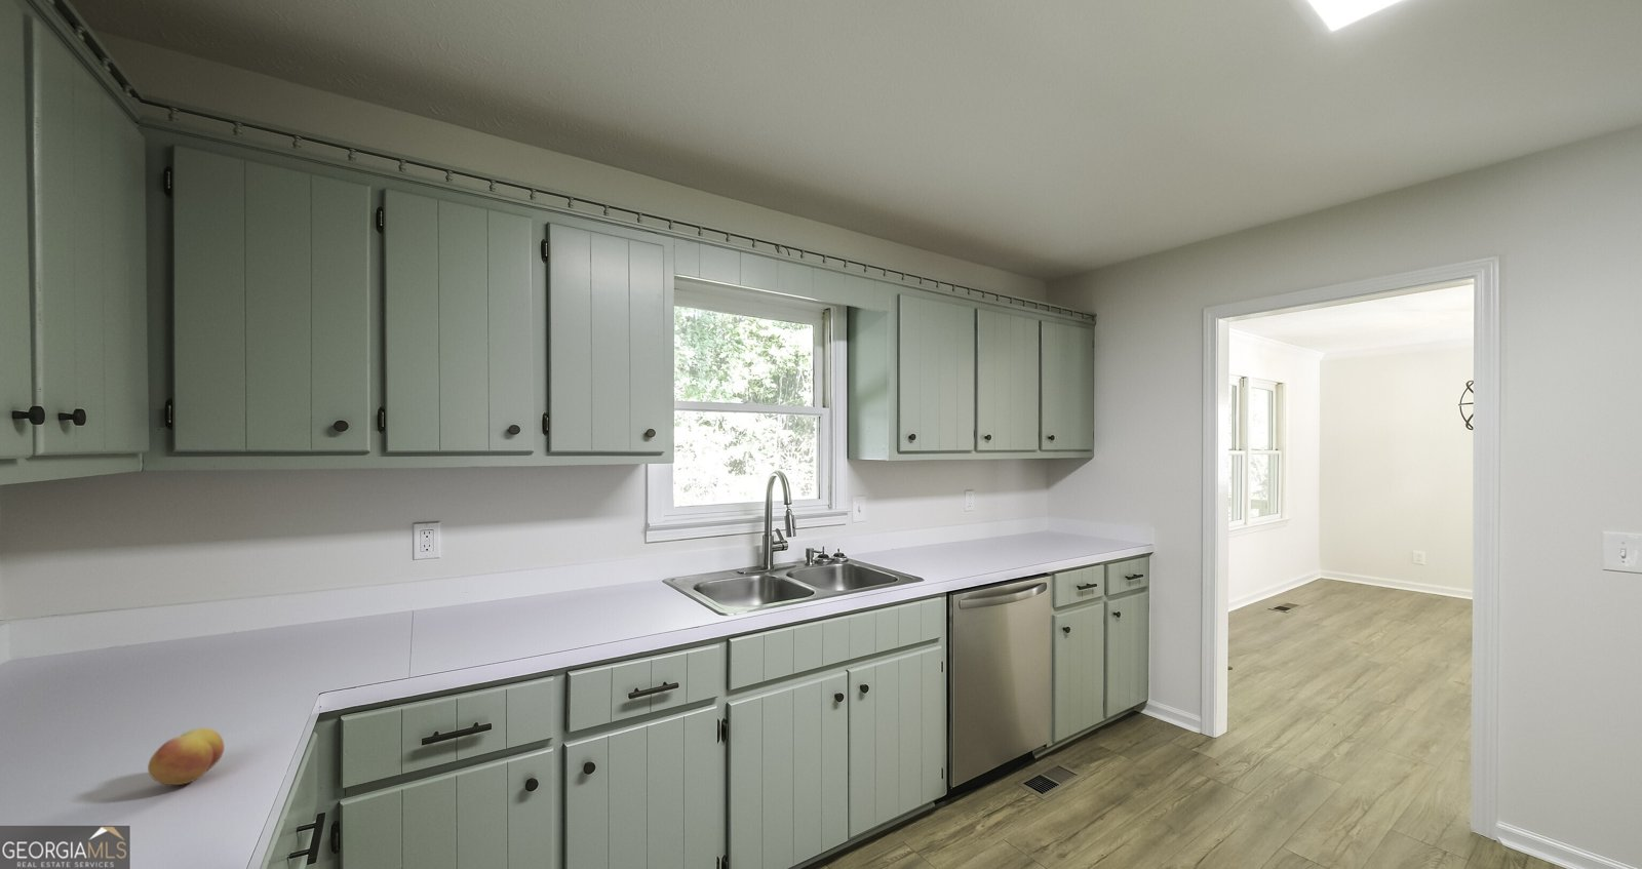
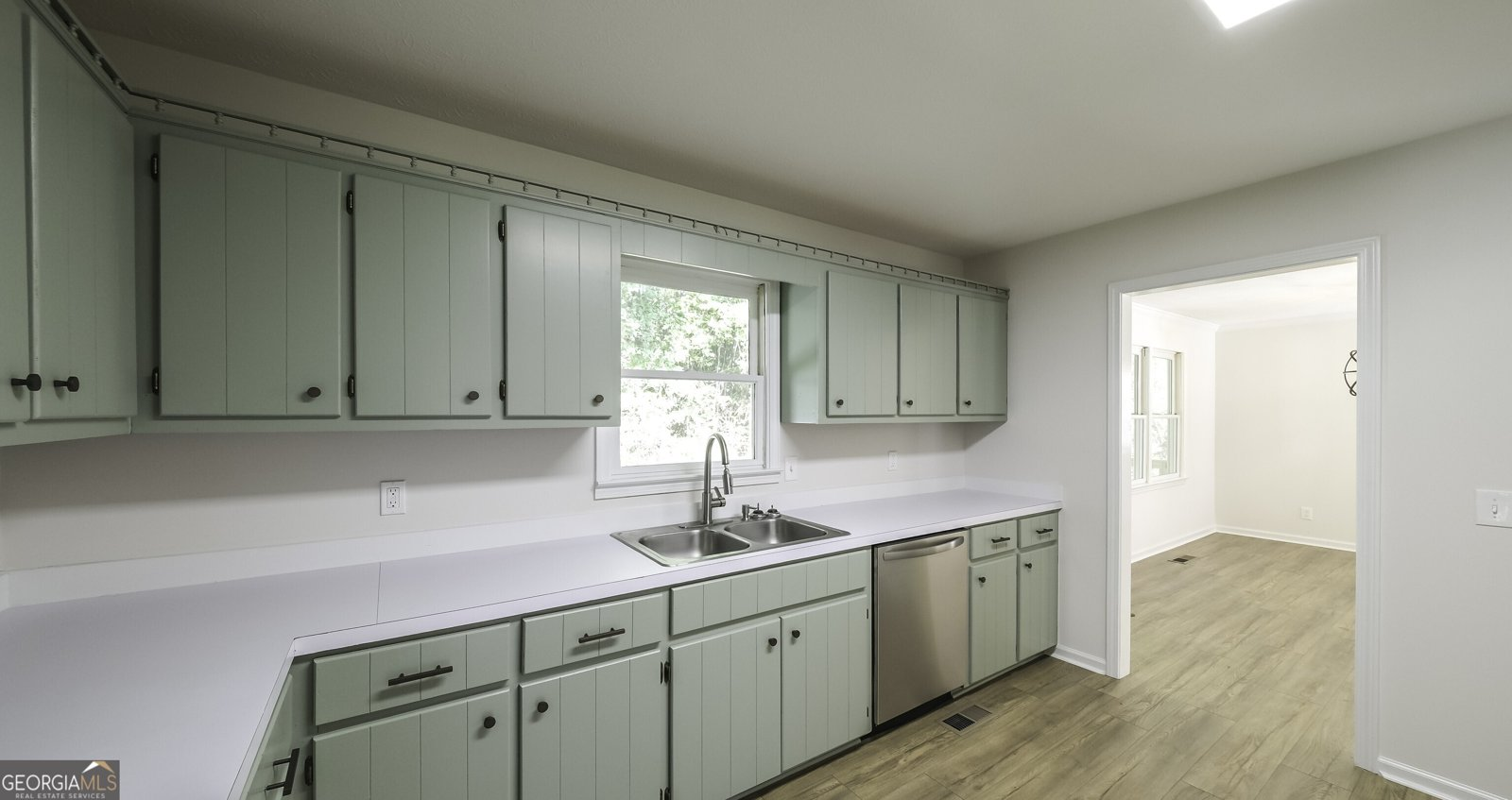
- fruit (187, 757)
